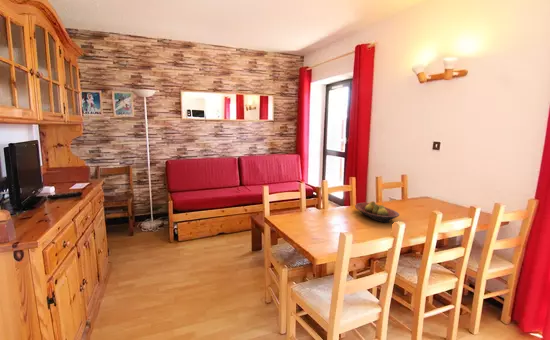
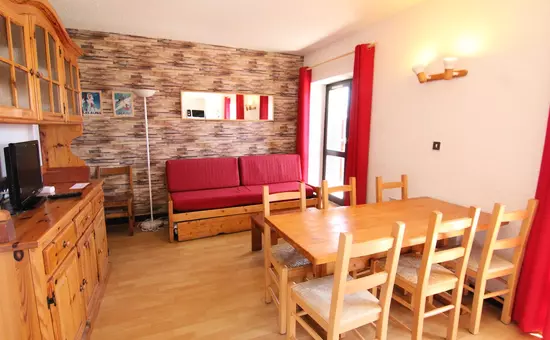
- fruit bowl (375, 210)
